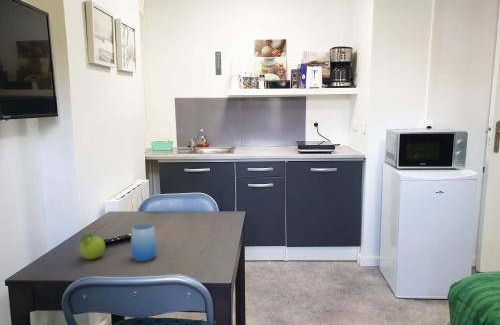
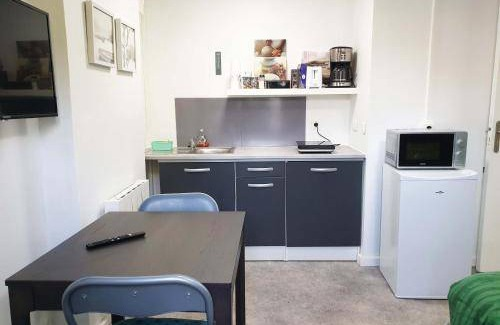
- cup (143, 242)
- fruit (89, 246)
